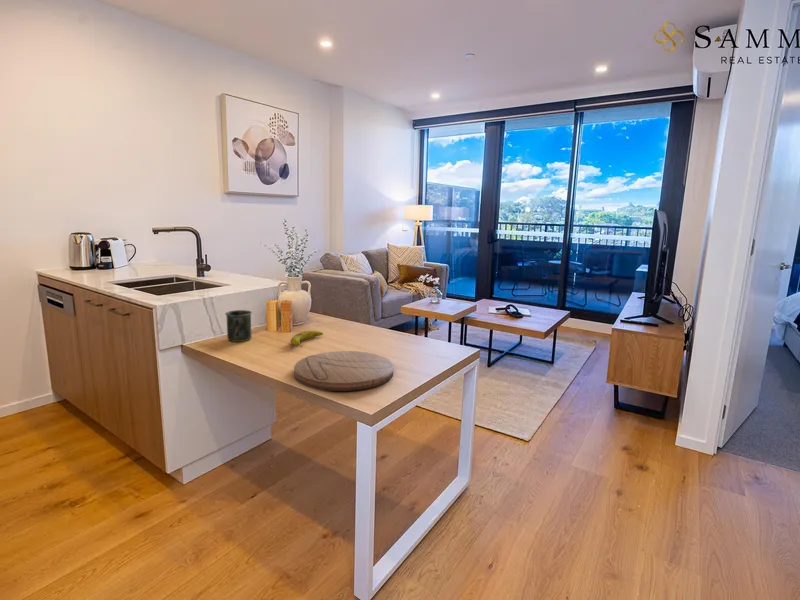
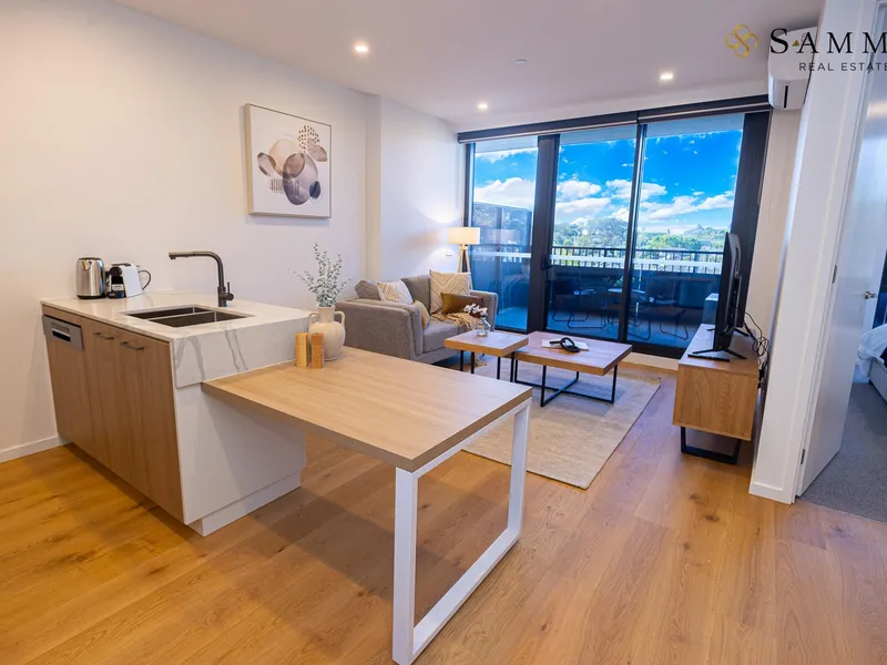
- fruit (307, 337)
- mug (238, 326)
- cutting board (344, 368)
